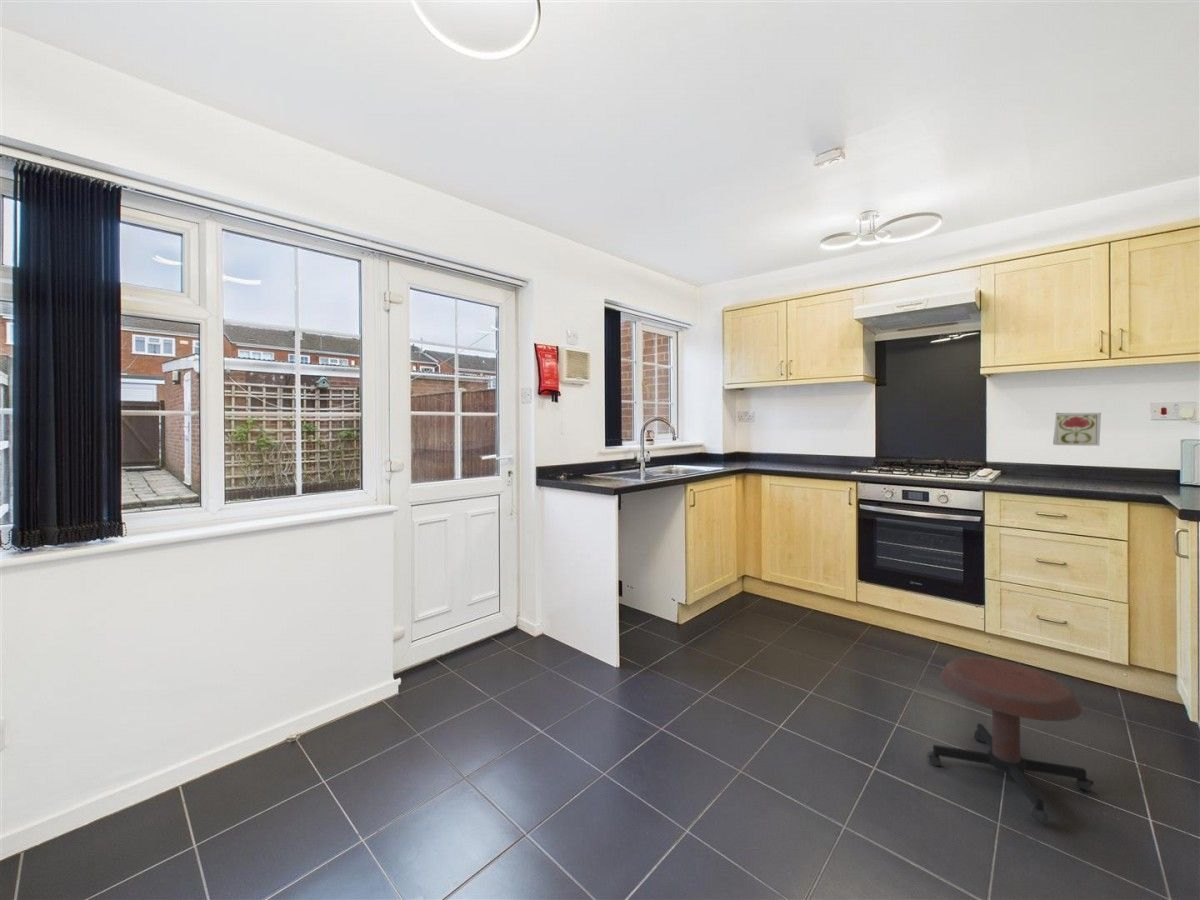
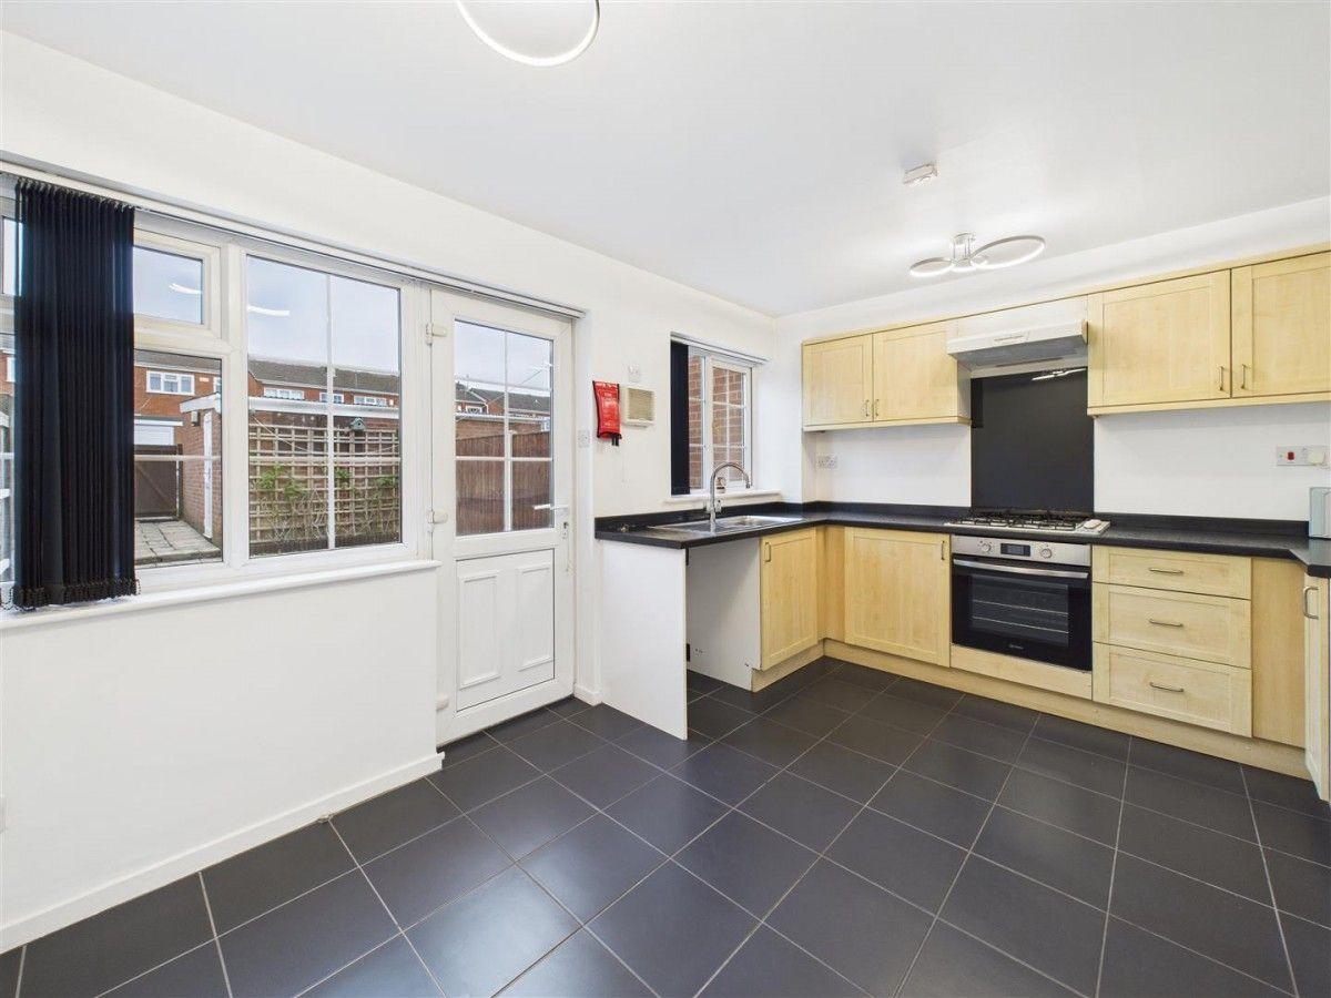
- decorative tile (1076, 428)
- stool (1007, 726)
